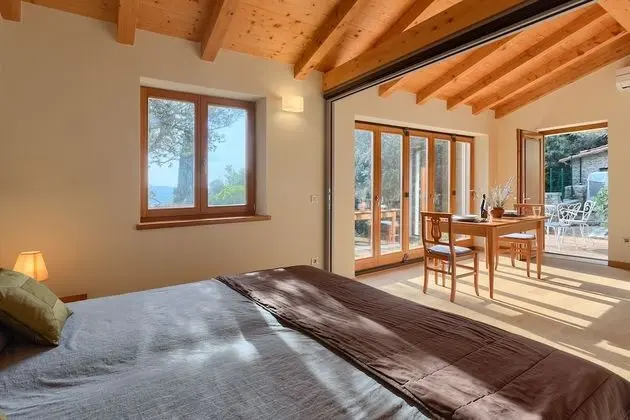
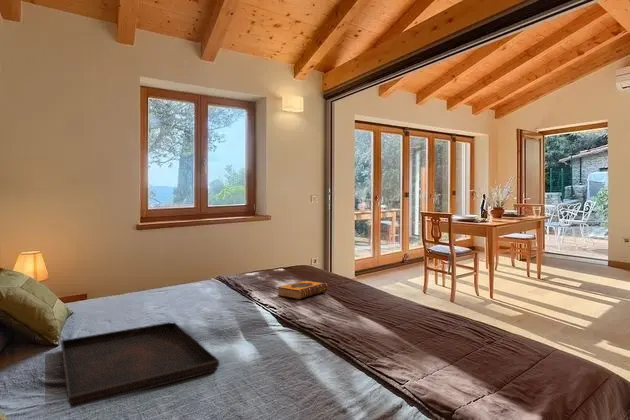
+ hardback book (303, 289)
+ serving tray (134, 354)
